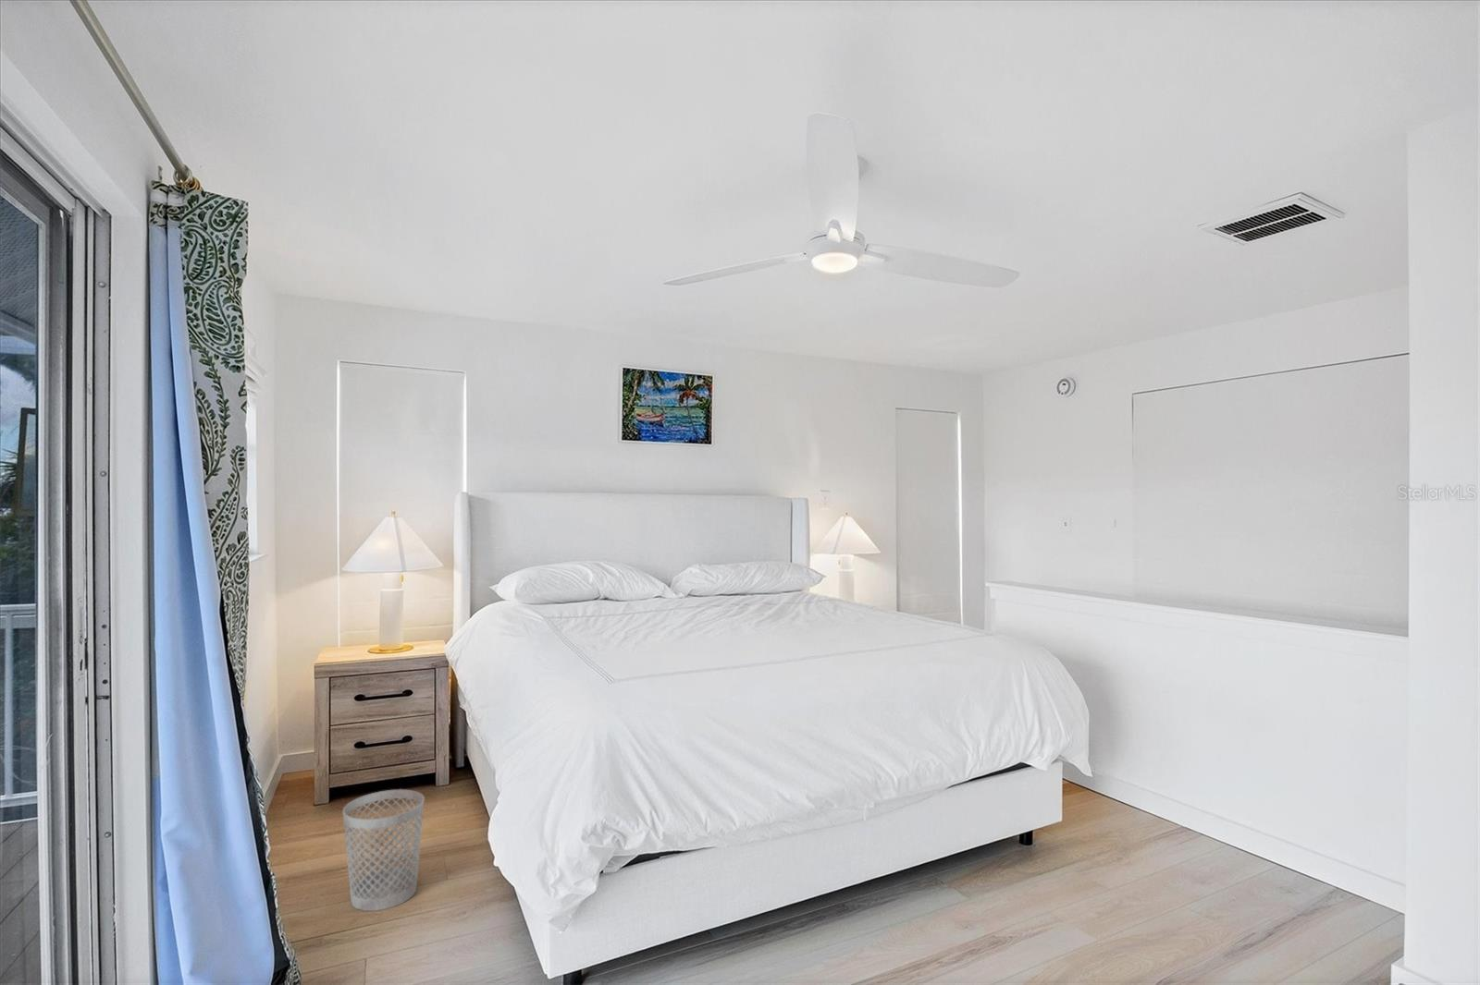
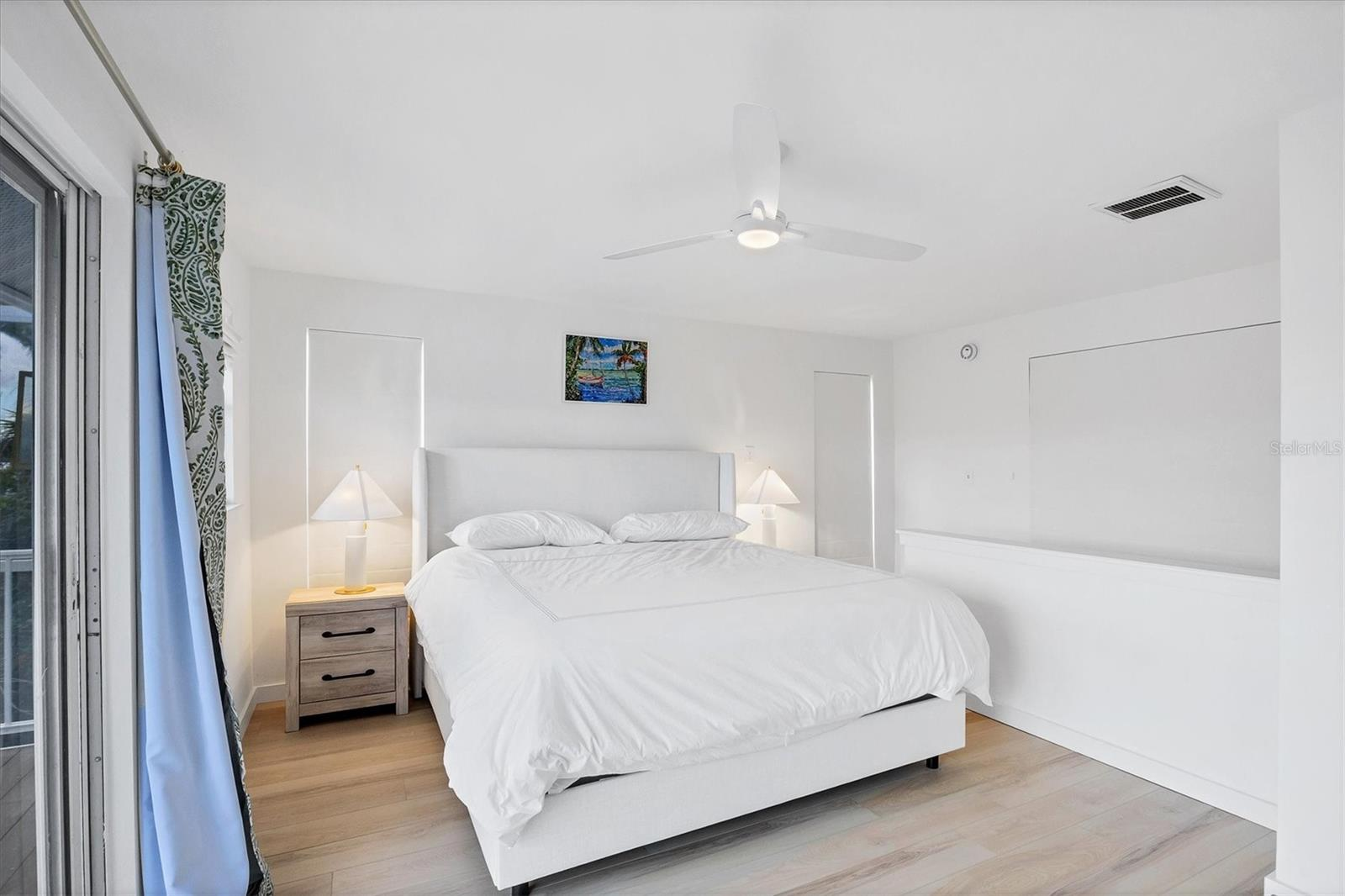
- wastebasket (384, 849)
